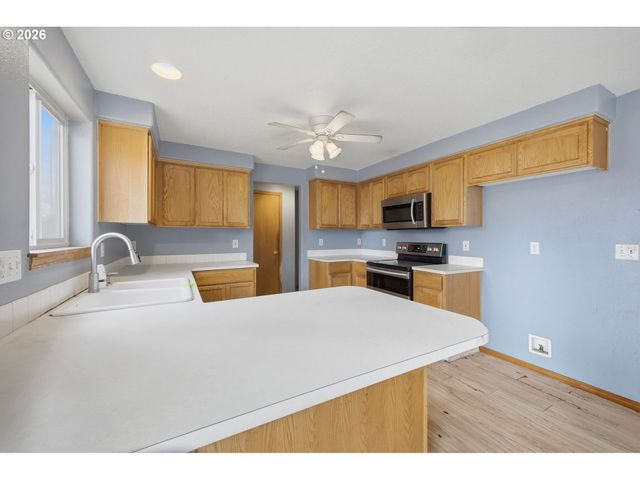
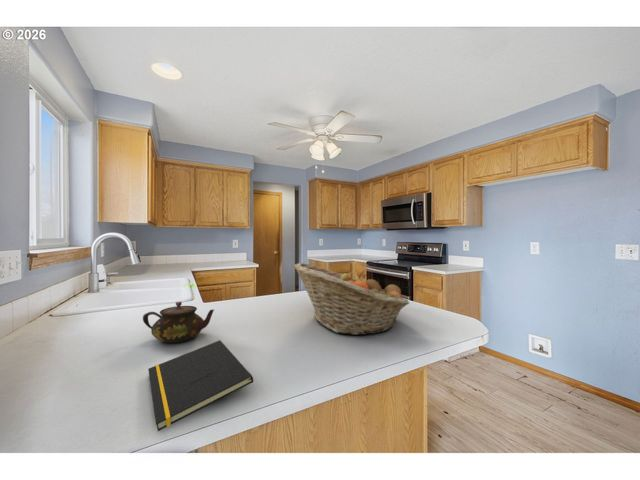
+ teapot (179, 319)
+ fruit basket (347, 291)
+ notepad (196, 374)
